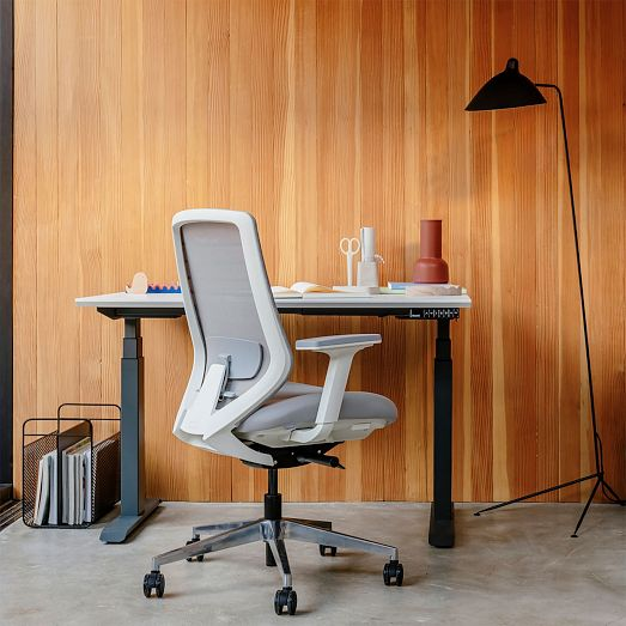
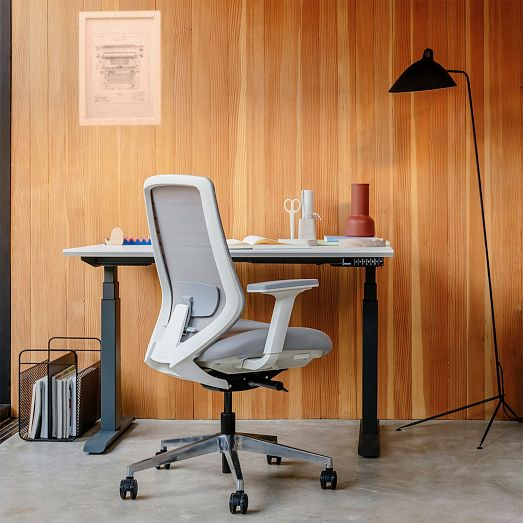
+ wall art (120, 68)
